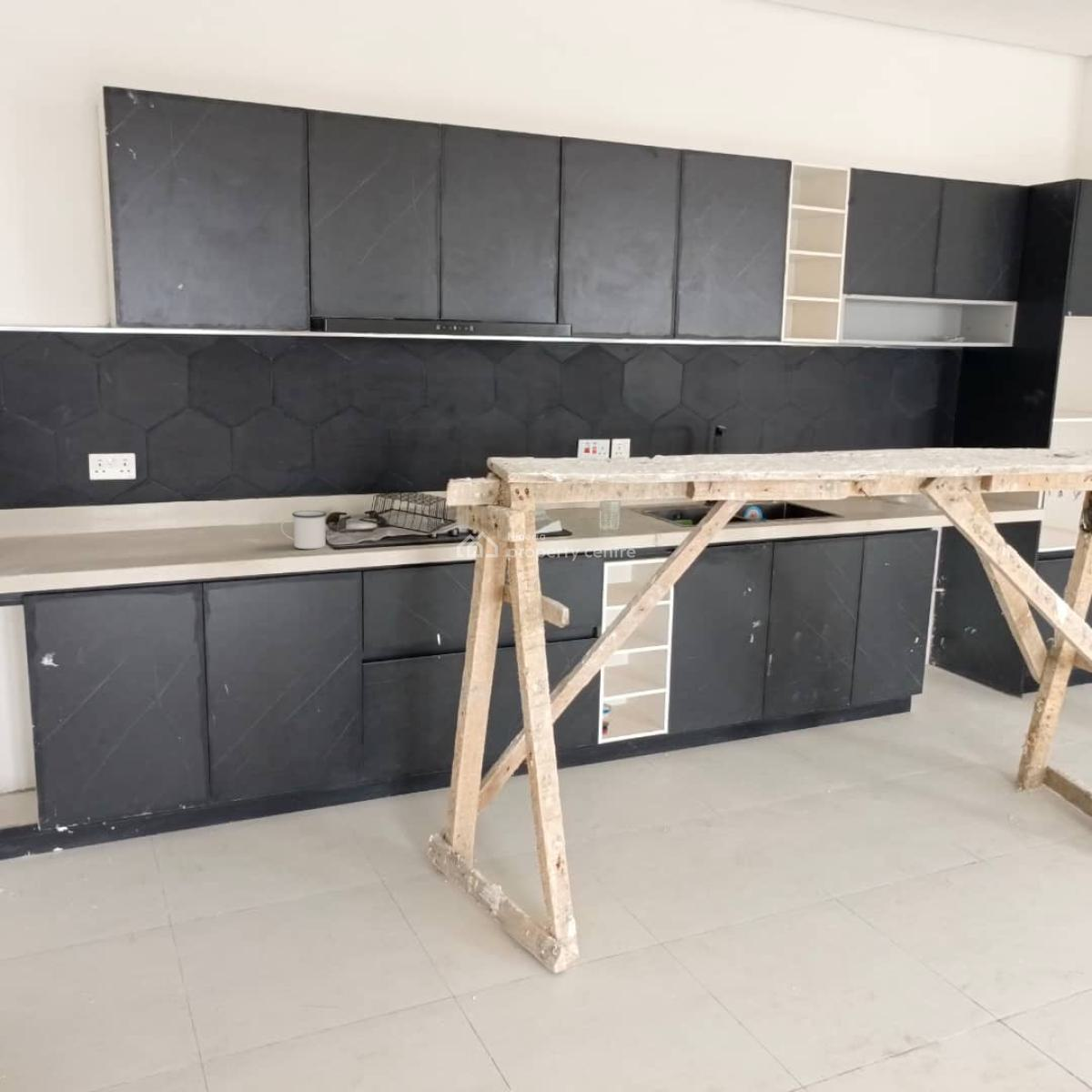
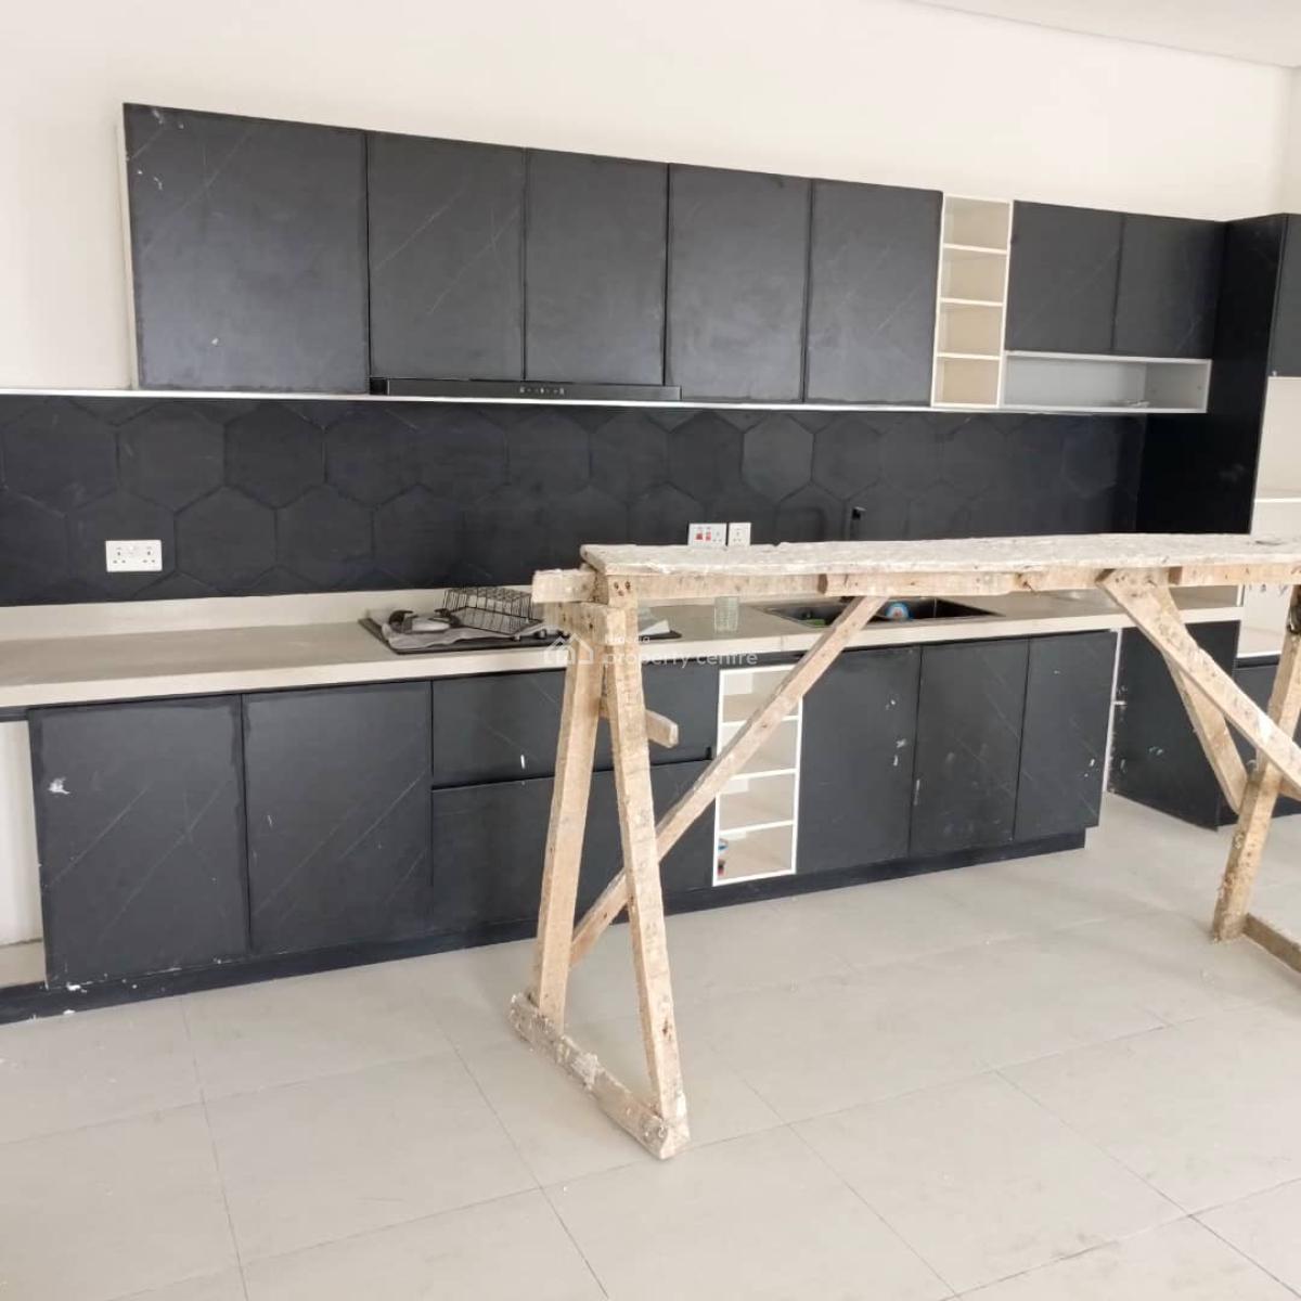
- mug (304, 530)
